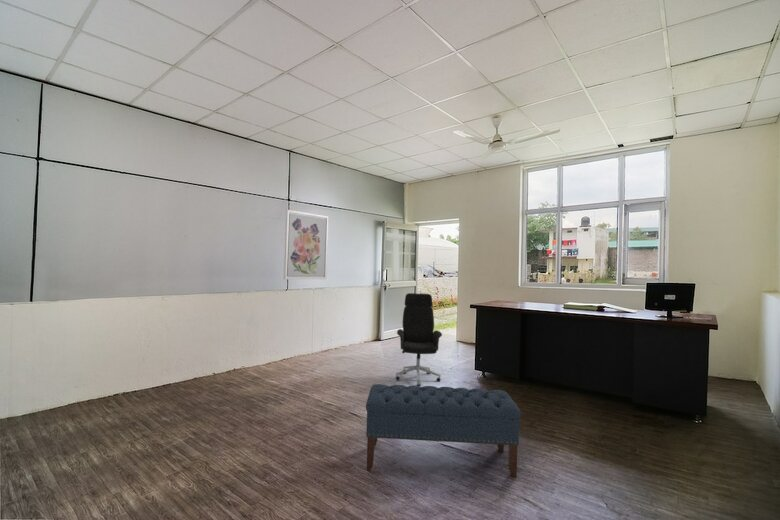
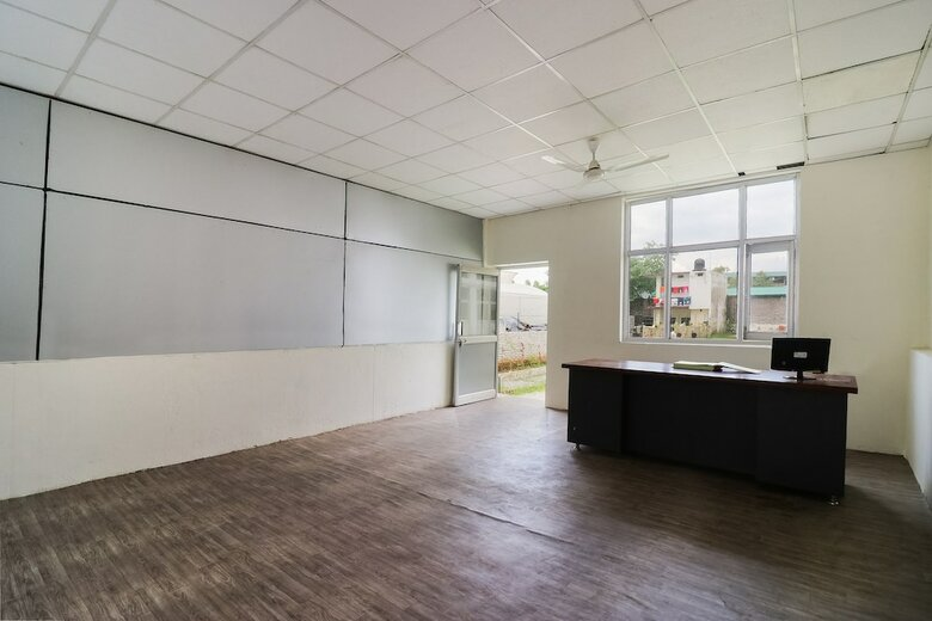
- wall art (307, 246)
- bench (439, 426)
- office chair (418, 336)
